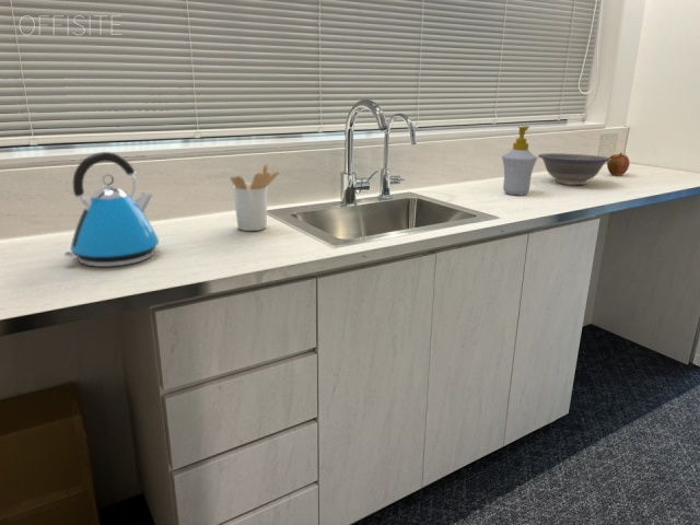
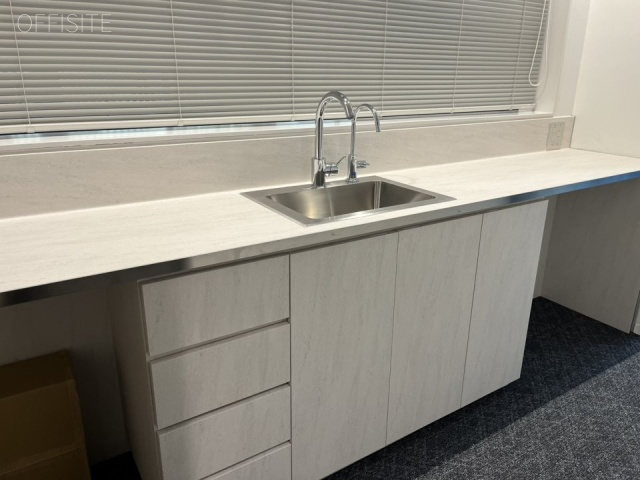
- apple (618, 163)
- soap bottle (518, 160)
- bowl (572, 168)
- utensil holder (256, 198)
- kettle (107, 206)
